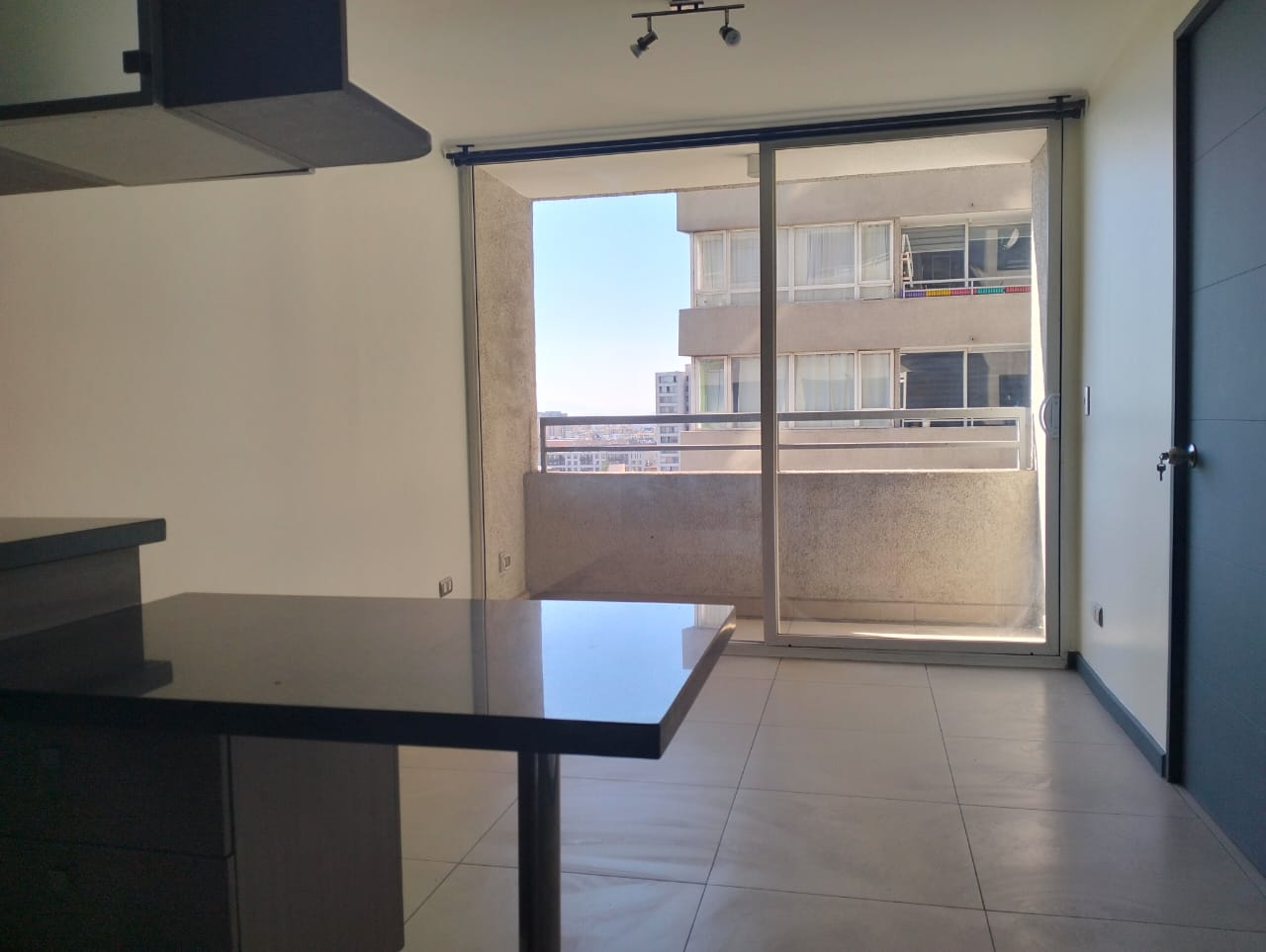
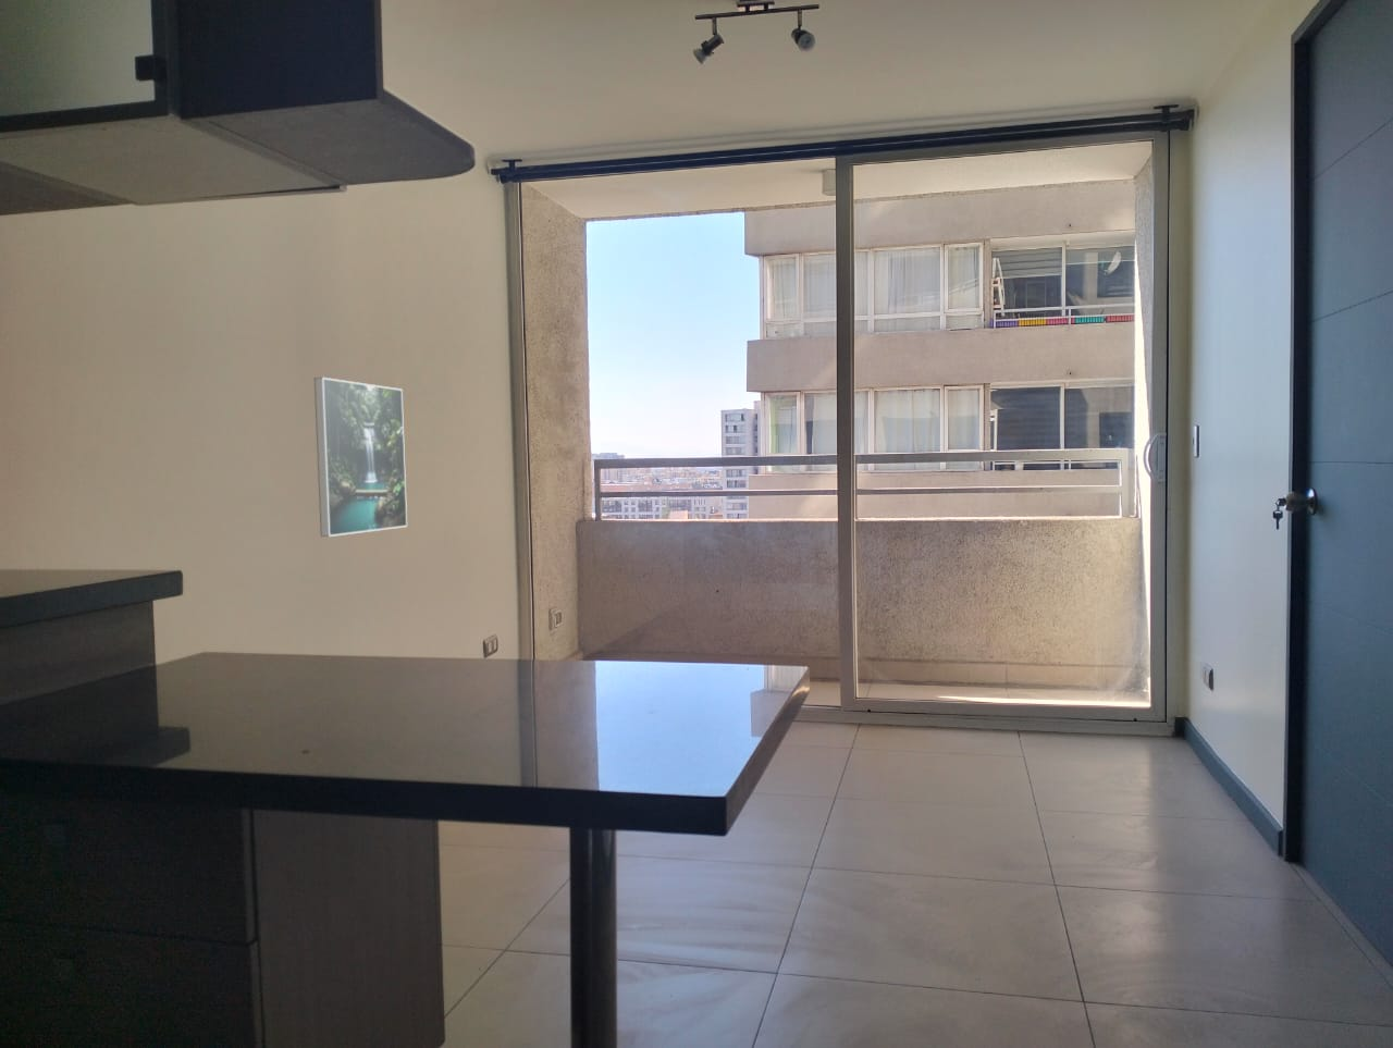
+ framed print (363, 457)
